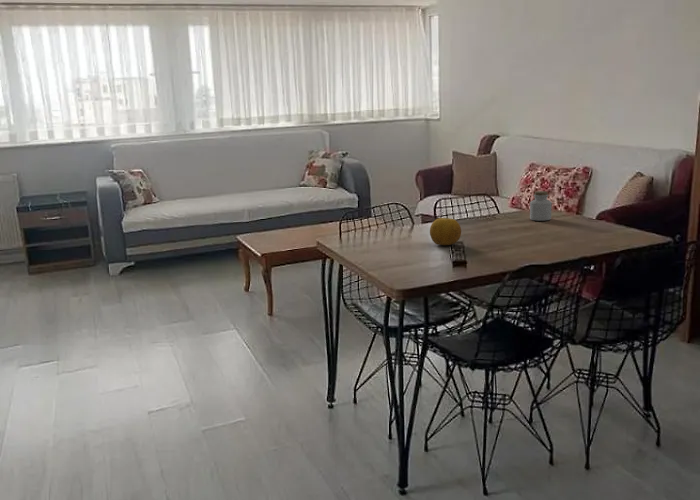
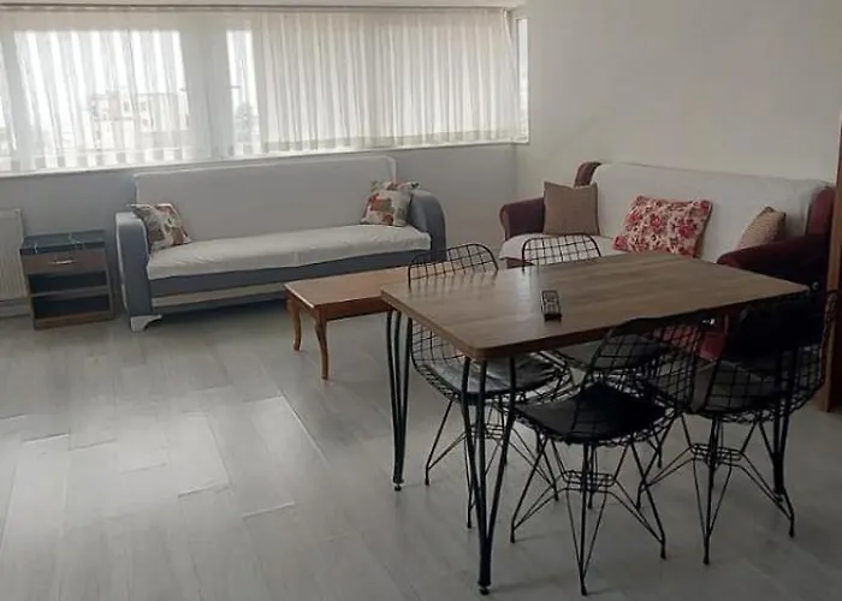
- jar (540, 205)
- fruit (445, 231)
